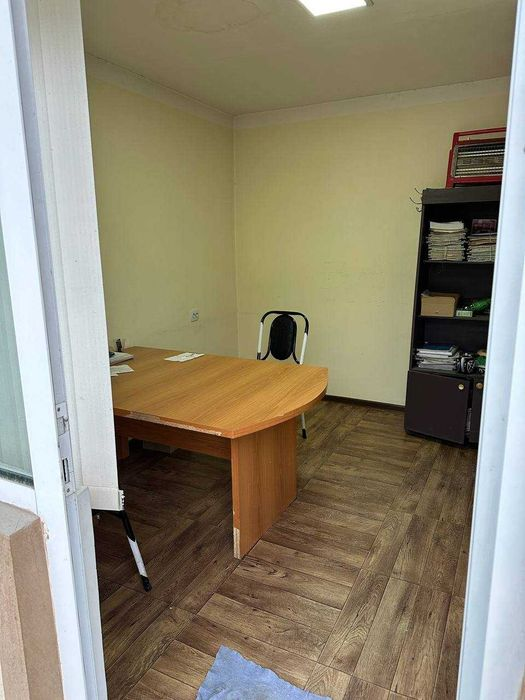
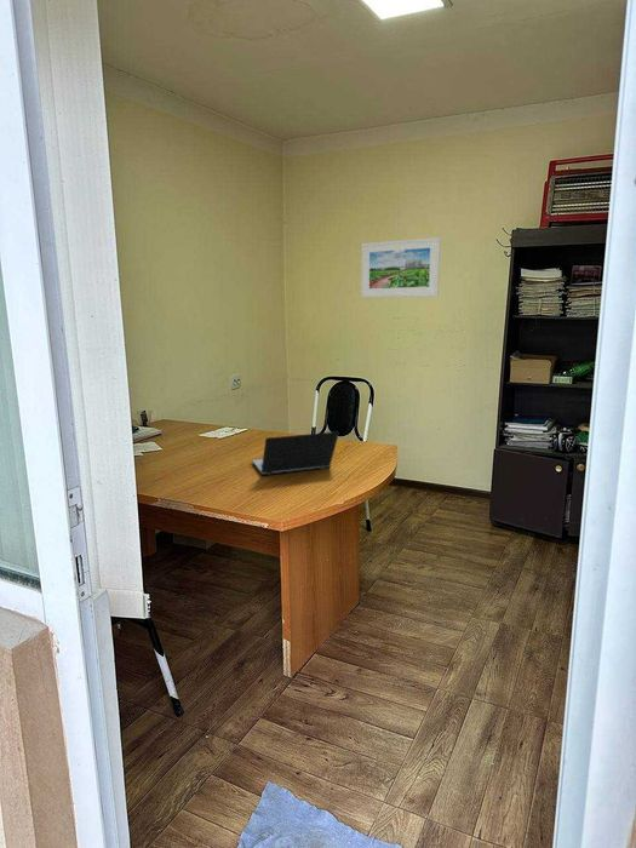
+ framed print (399, 269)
+ laptop (293, 447)
